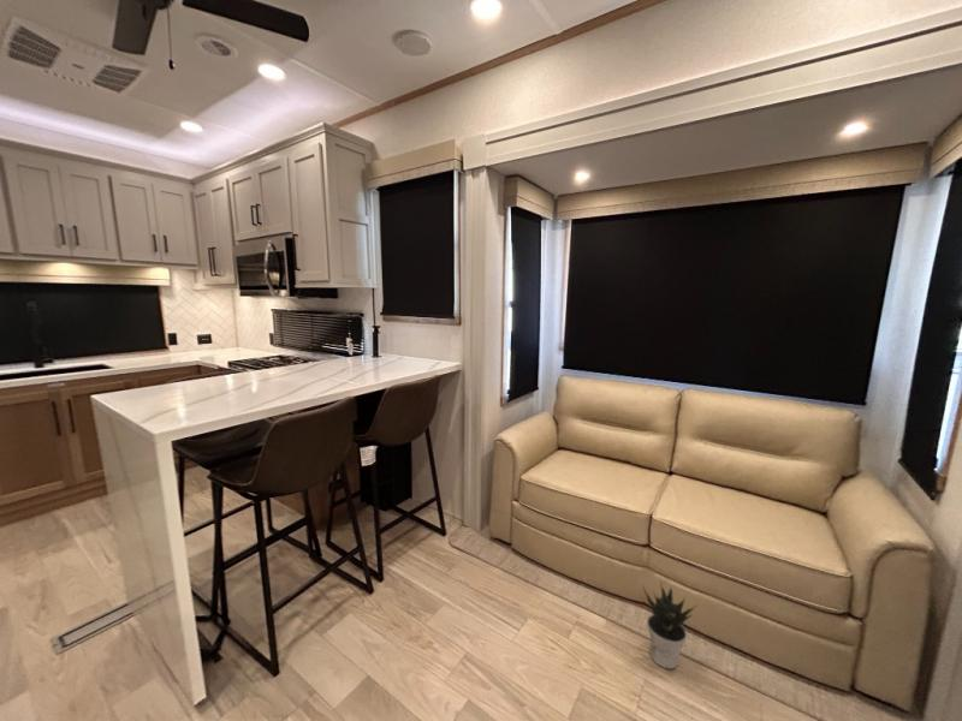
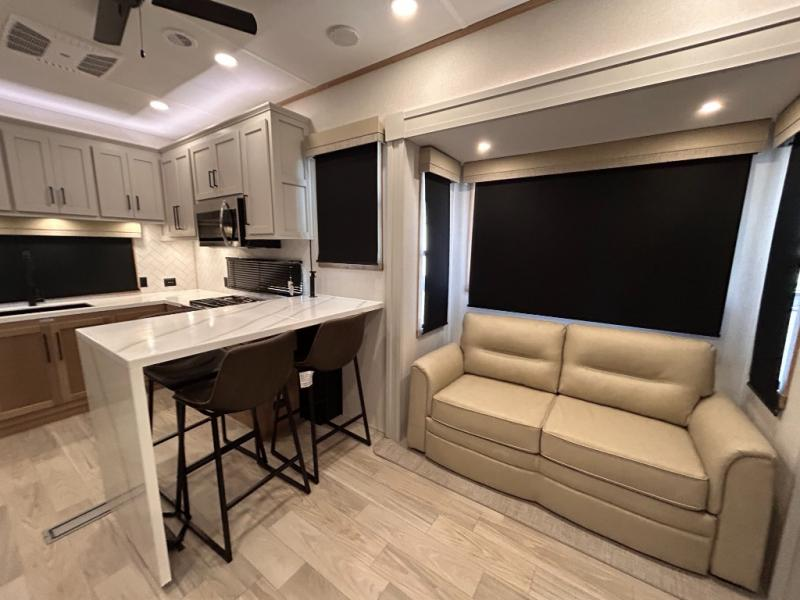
- potted plant (664, 624)
